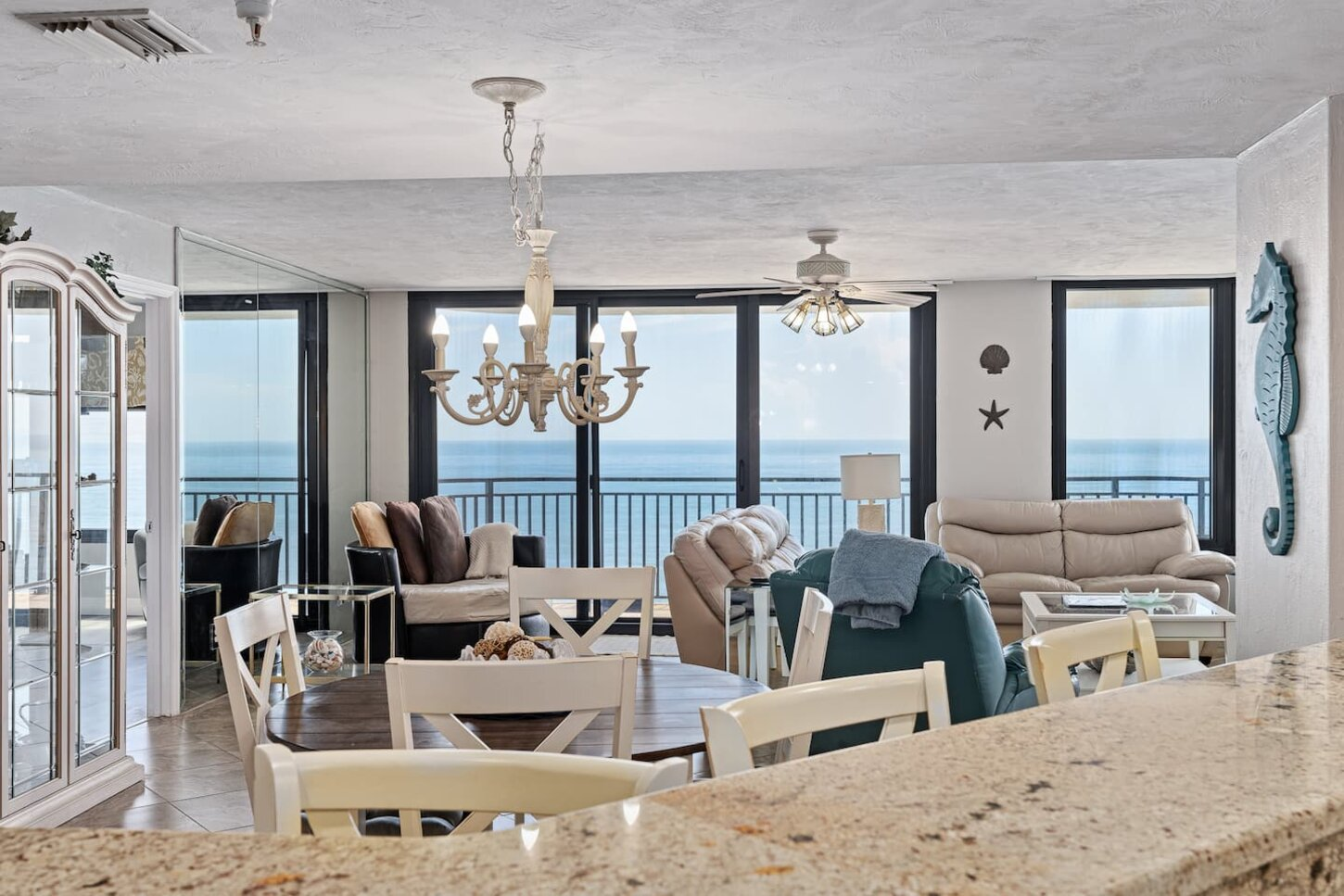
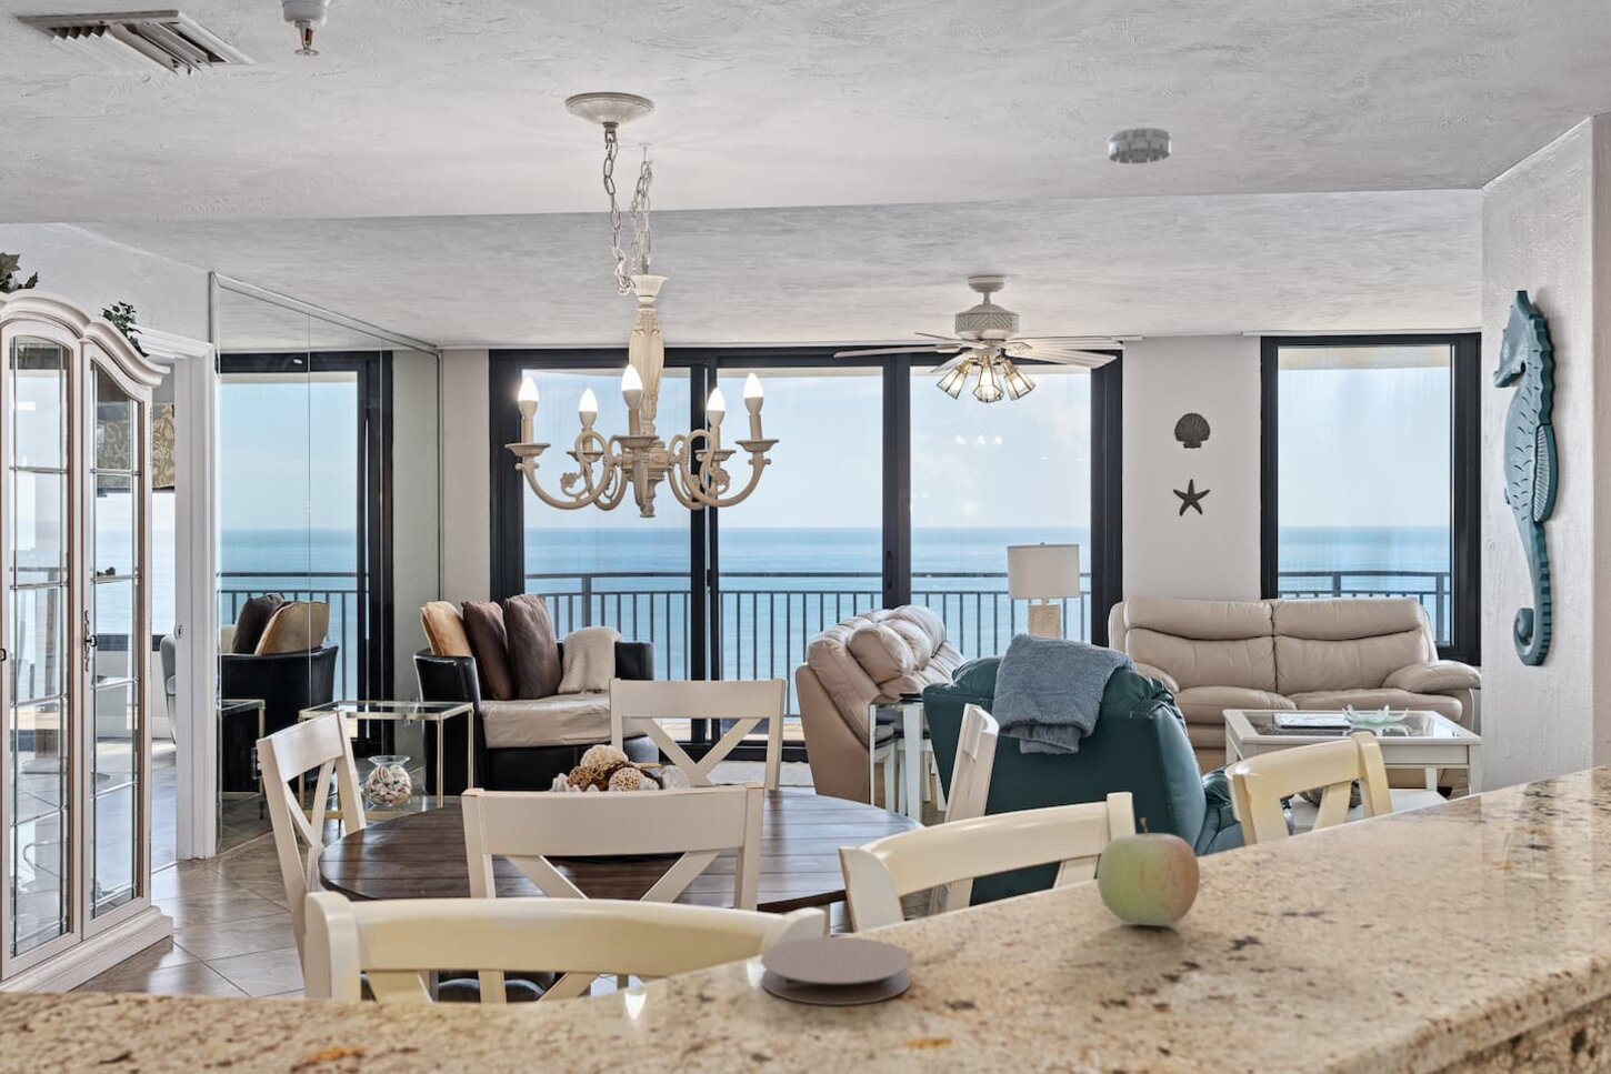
+ coaster (835, 969)
+ smoke detector (1139, 144)
+ fruit (1150, 870)
